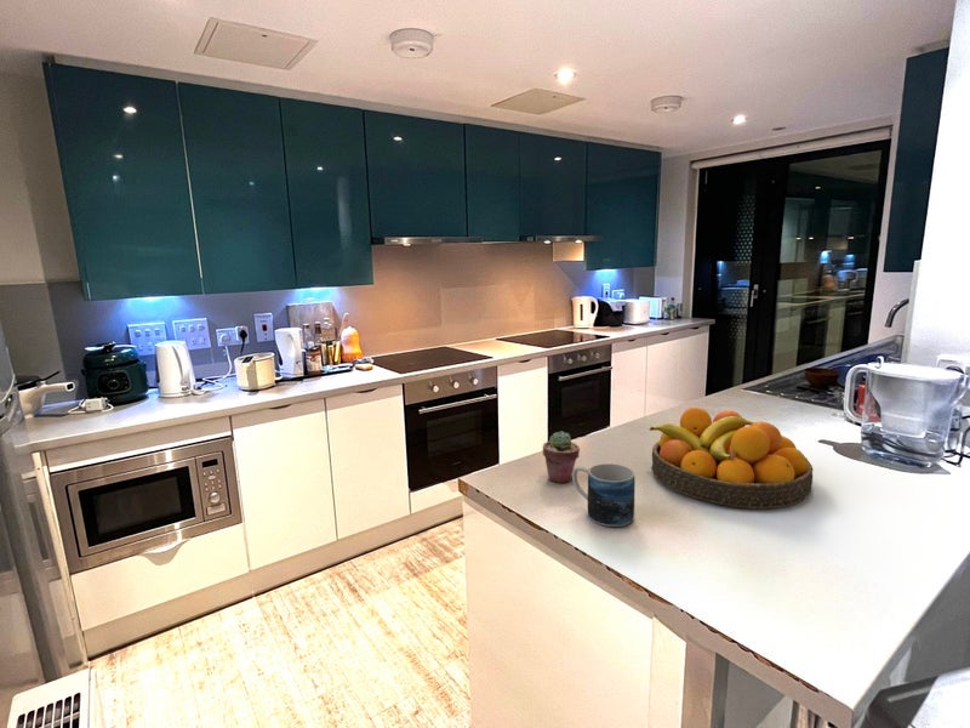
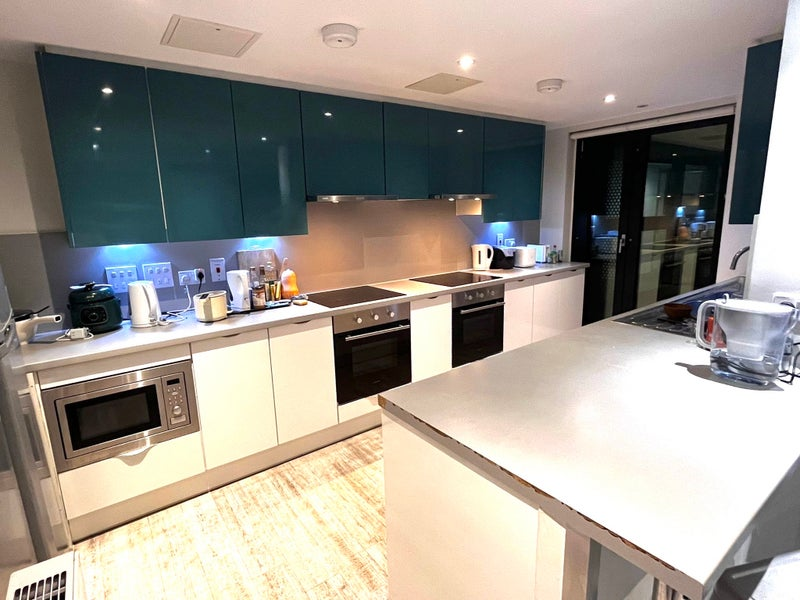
- fruit bowl (729, 445)
- mug (600, 491)
- potted succulent (560, 455)
